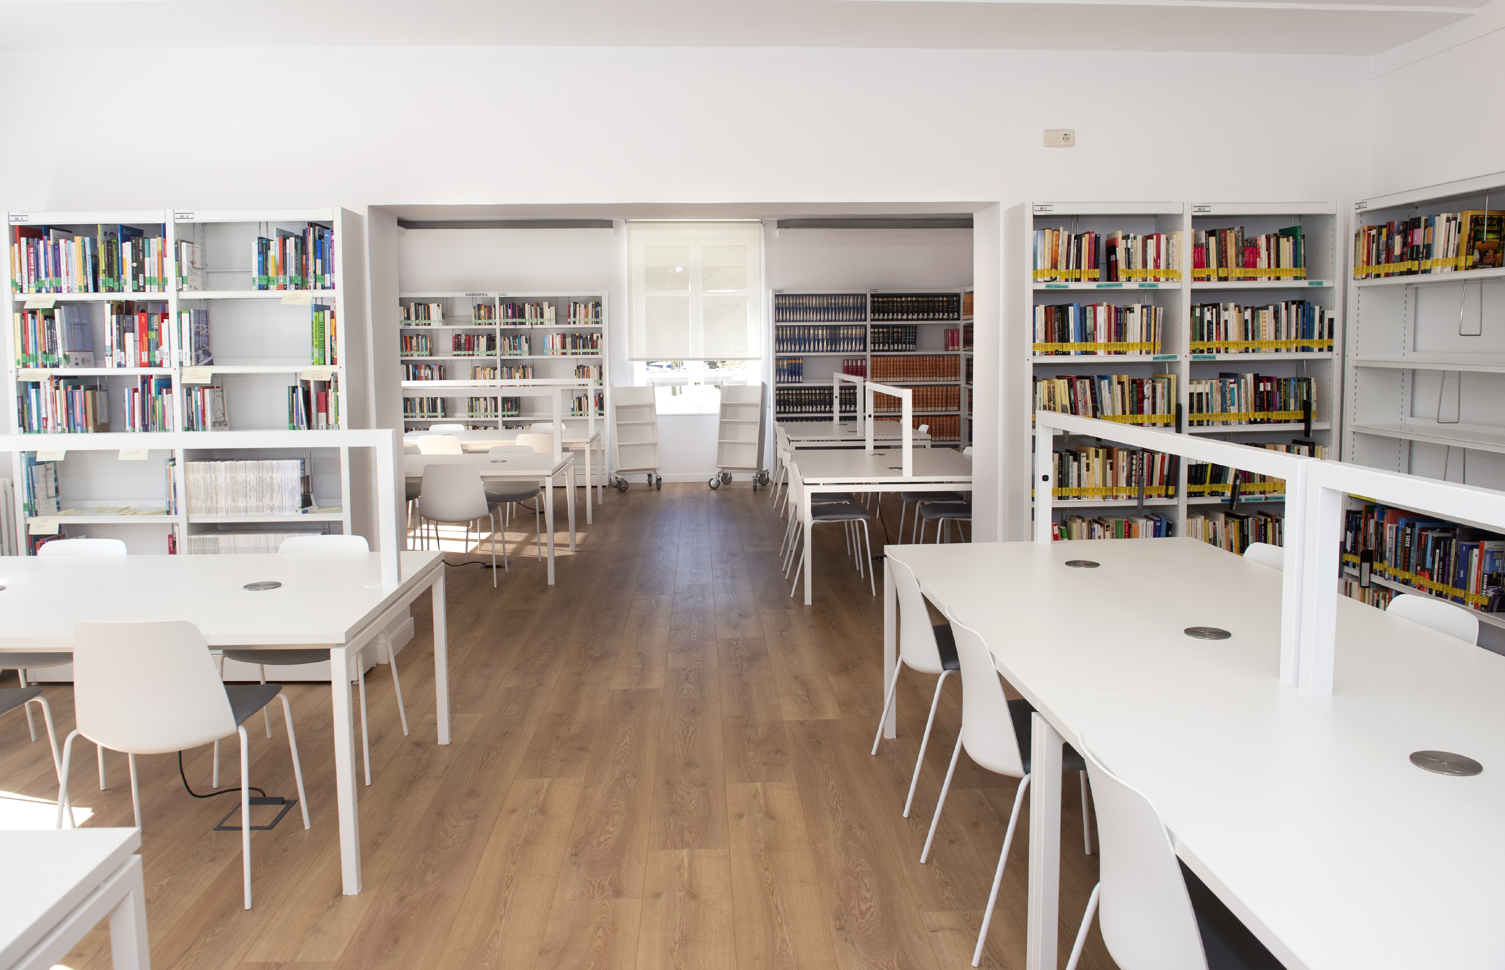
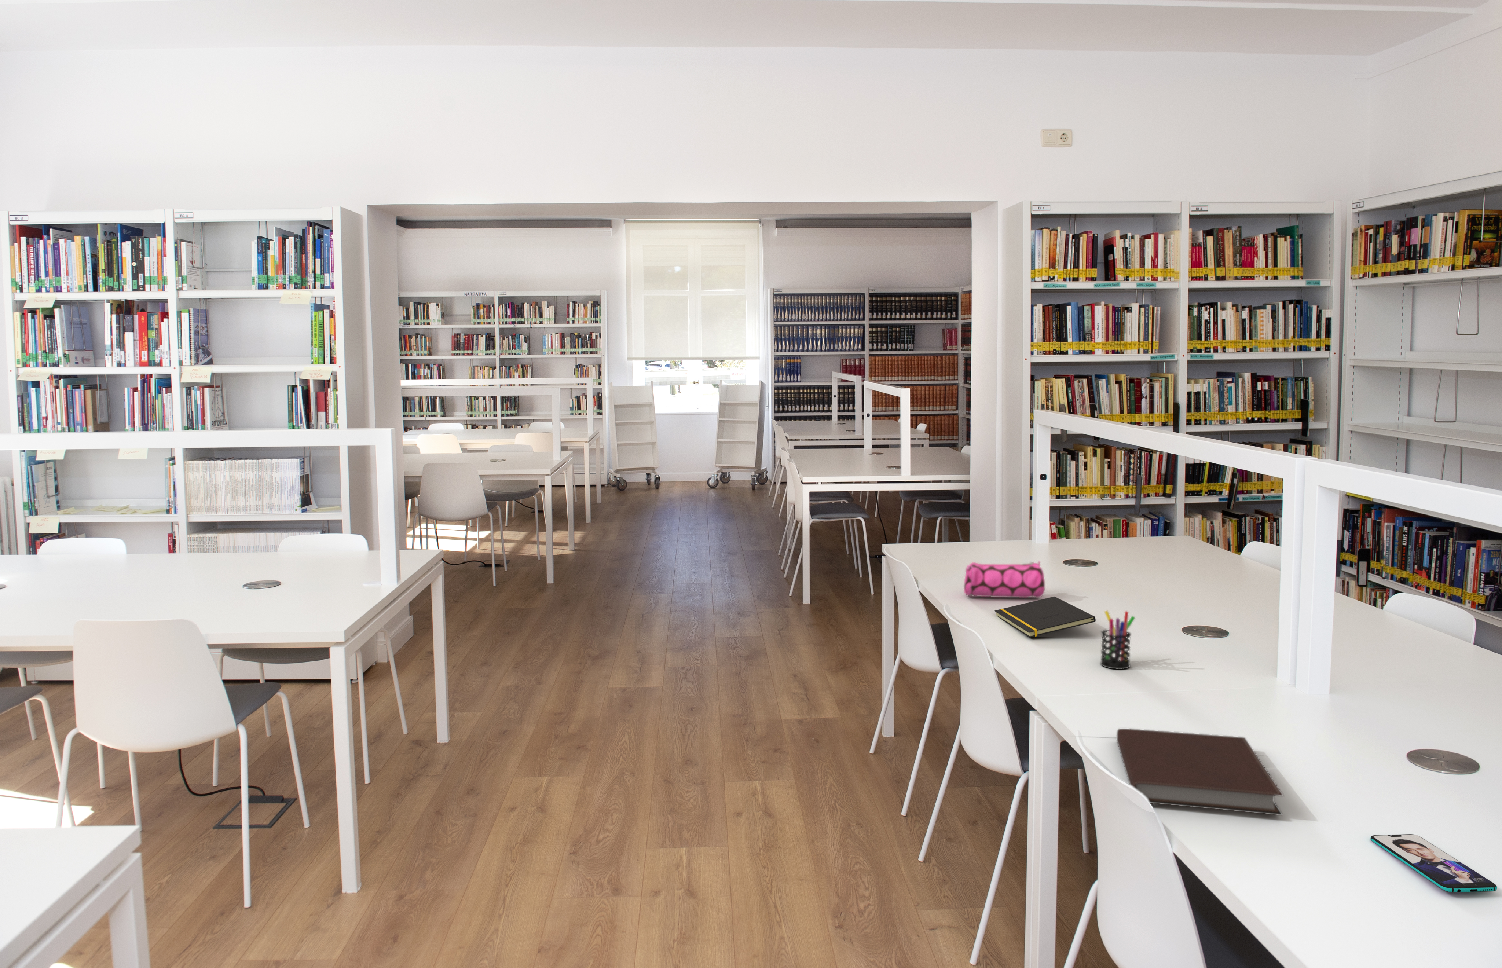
+ smartphone (1431, 862)
+ pencil case (1003, 578)
+ pen holder (1120, 637)
+ notebook (1192, 768)
+ notepad (1043, 615)
